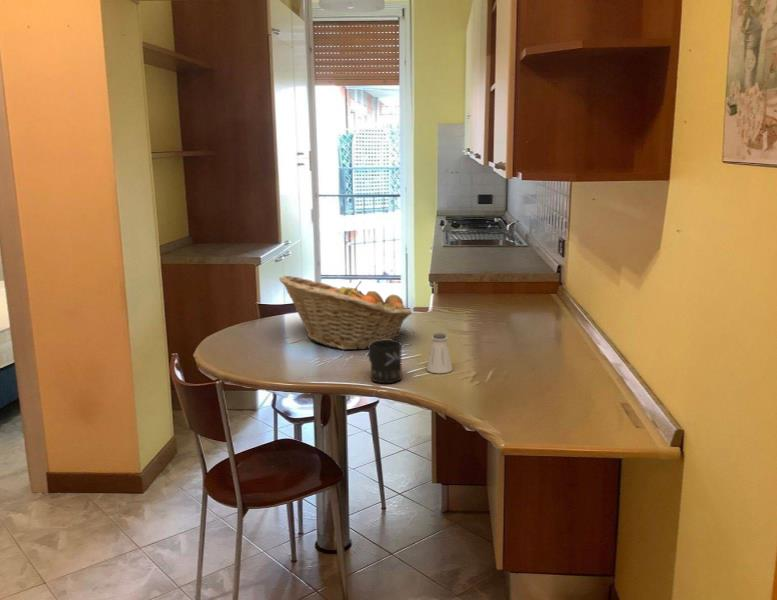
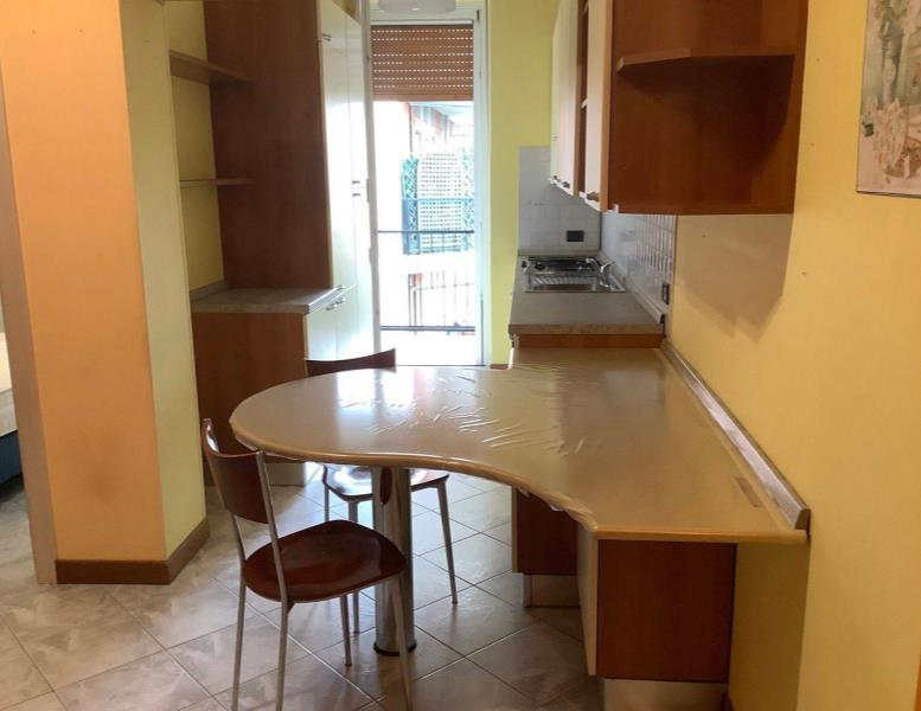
- fruit basket (344, 306)
- saltshaker (439, 352)
- mug (382, 359)
